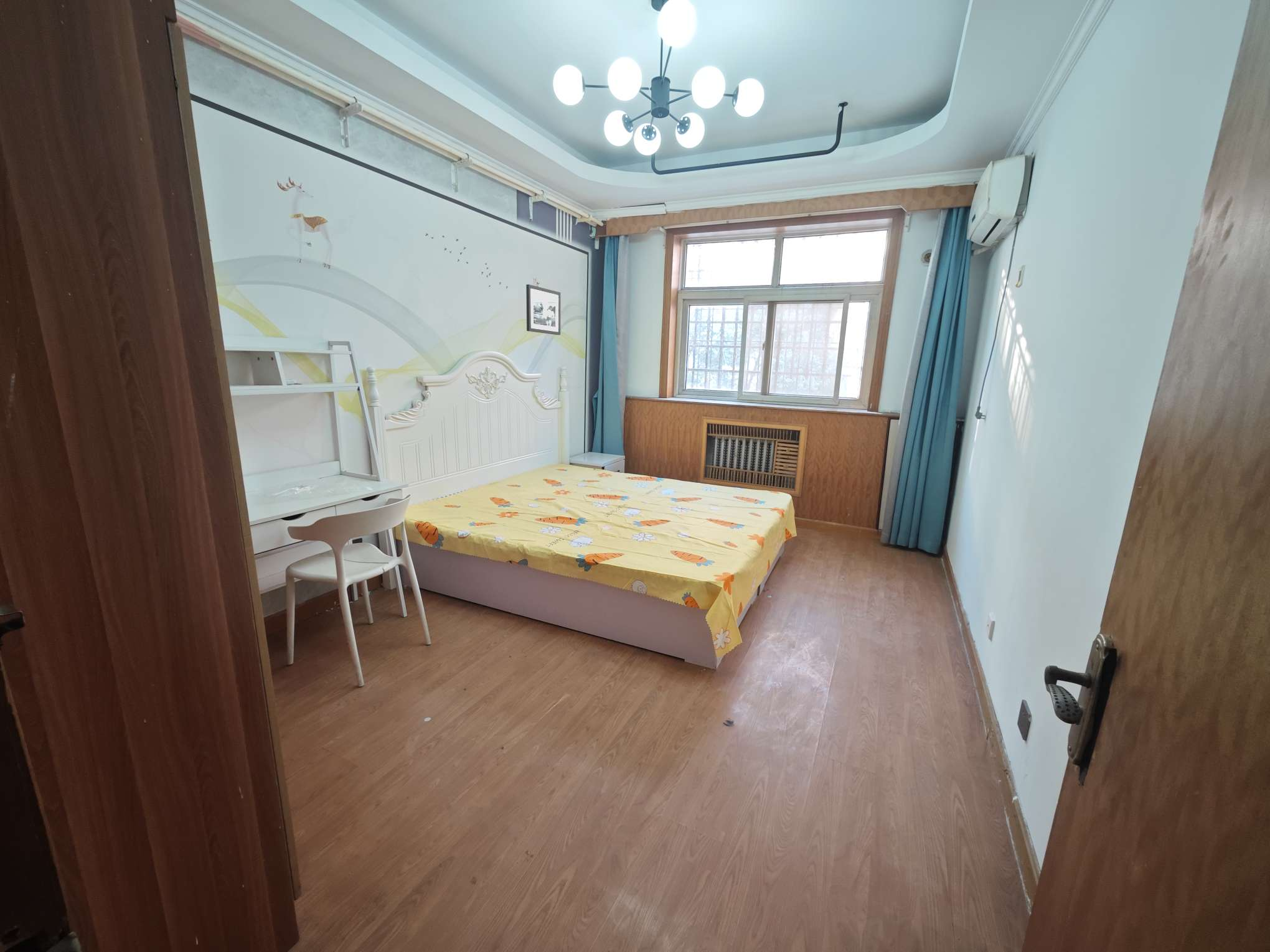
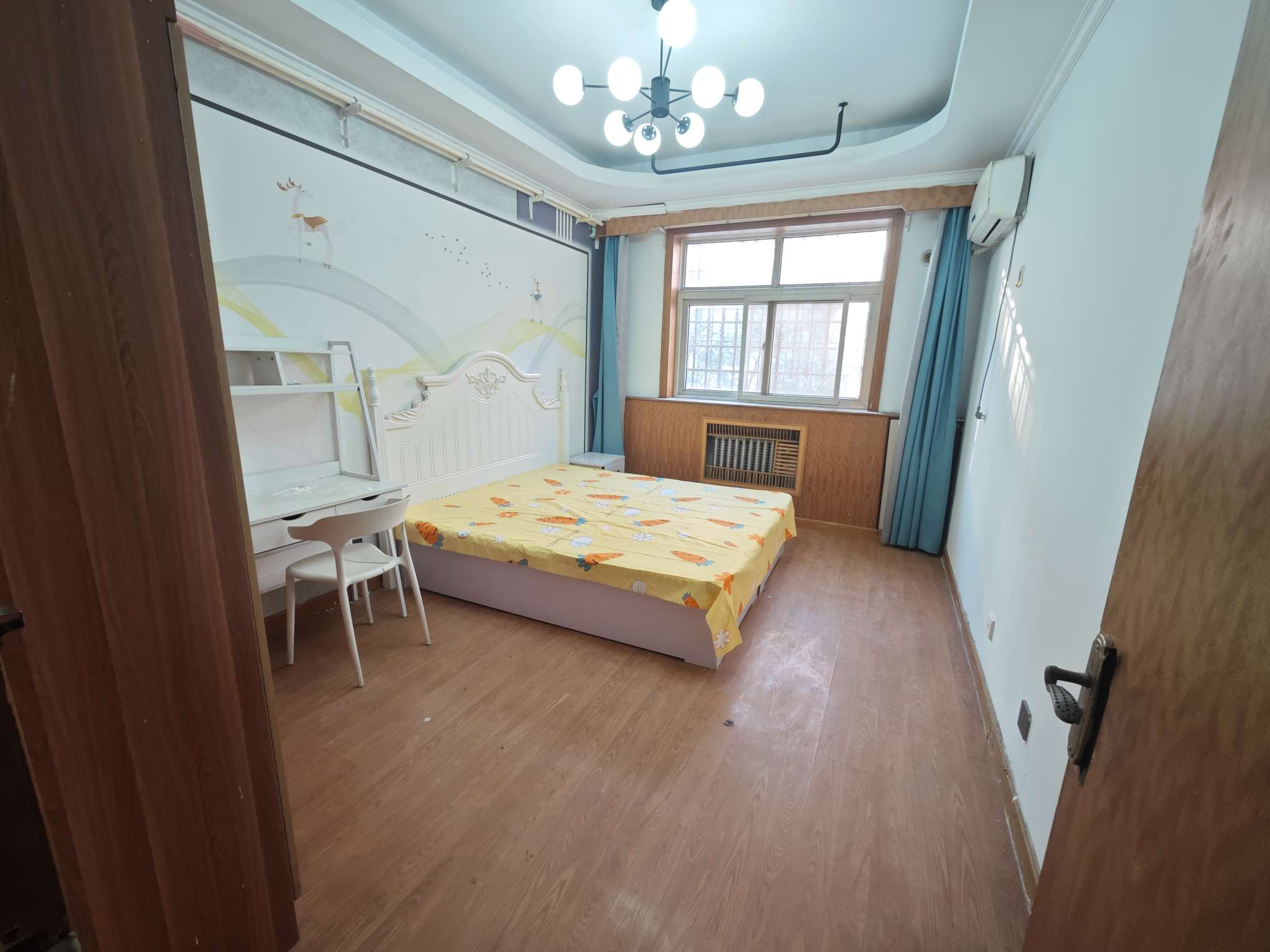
- picture frame (544, 310)
